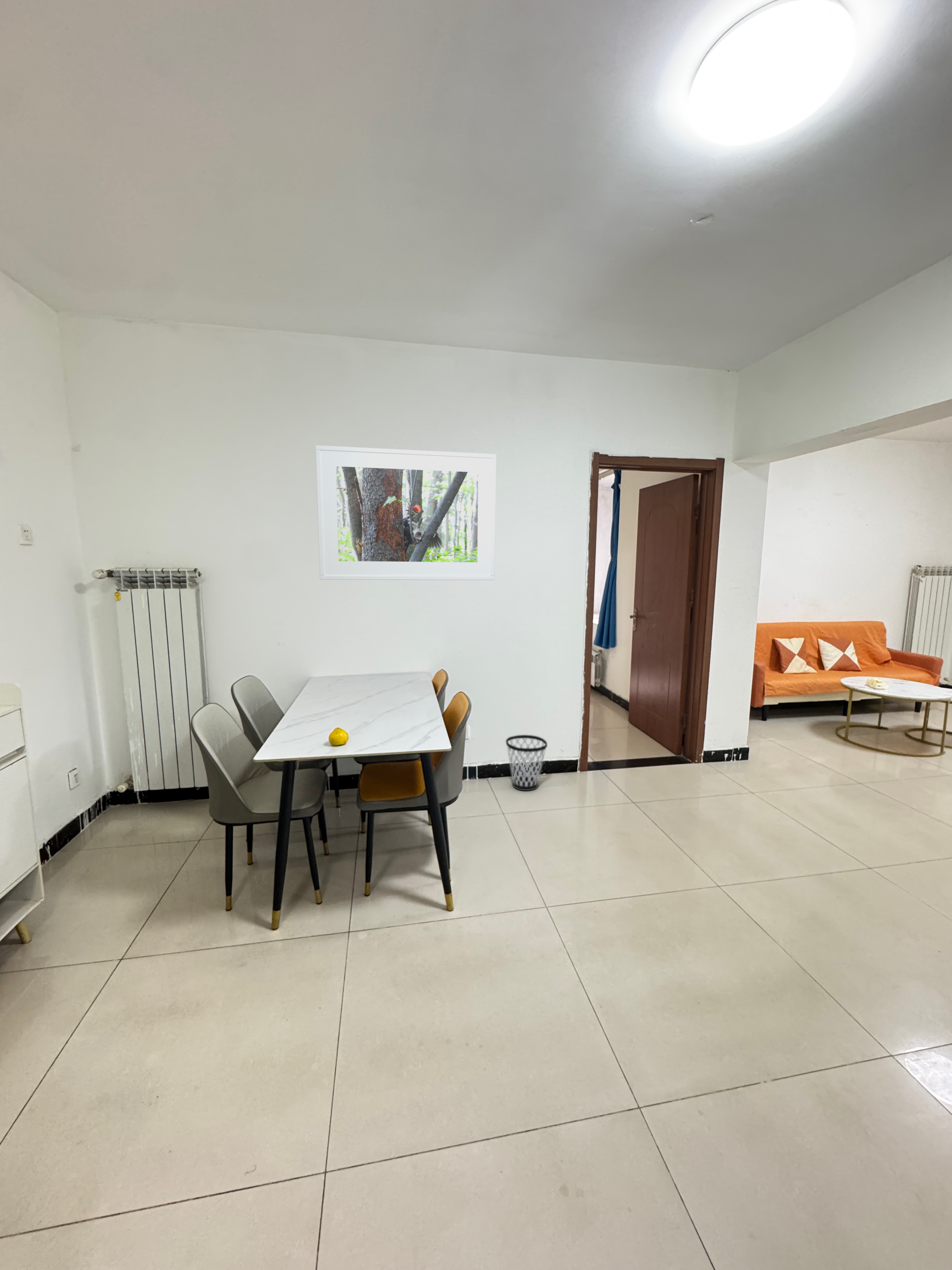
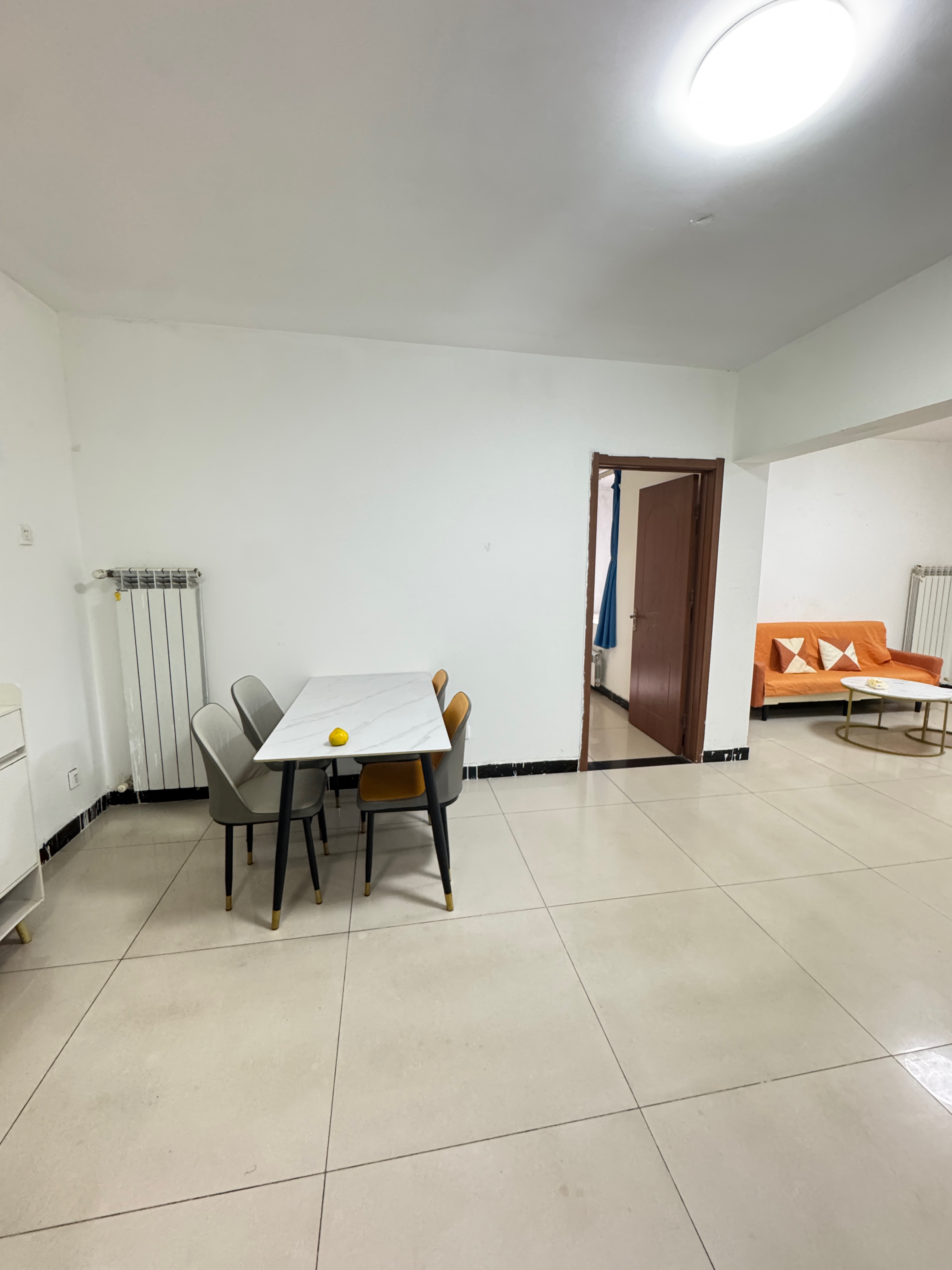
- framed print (409, 516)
- wastebasket (525, 764)
